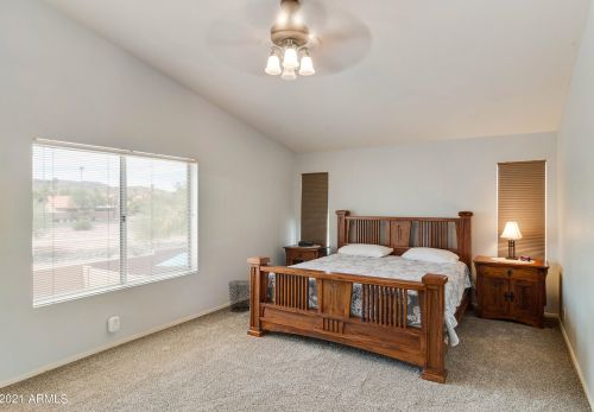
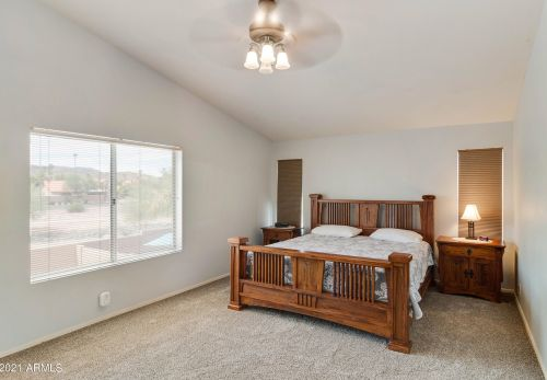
- waste bin (240, 296)
